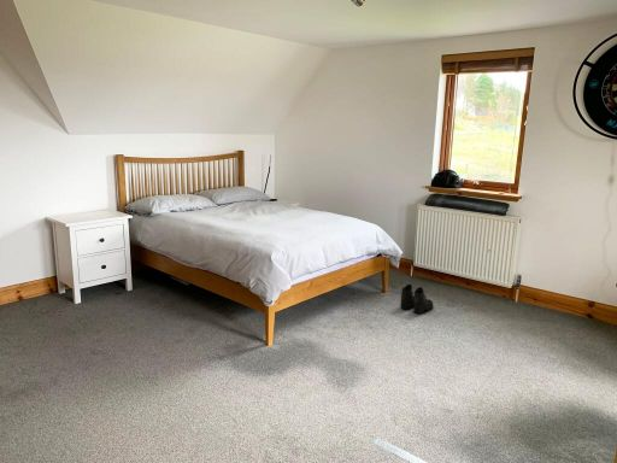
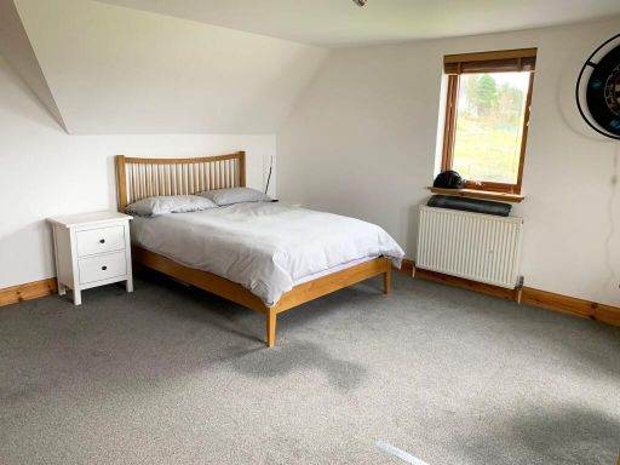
- boots (417, 295)
